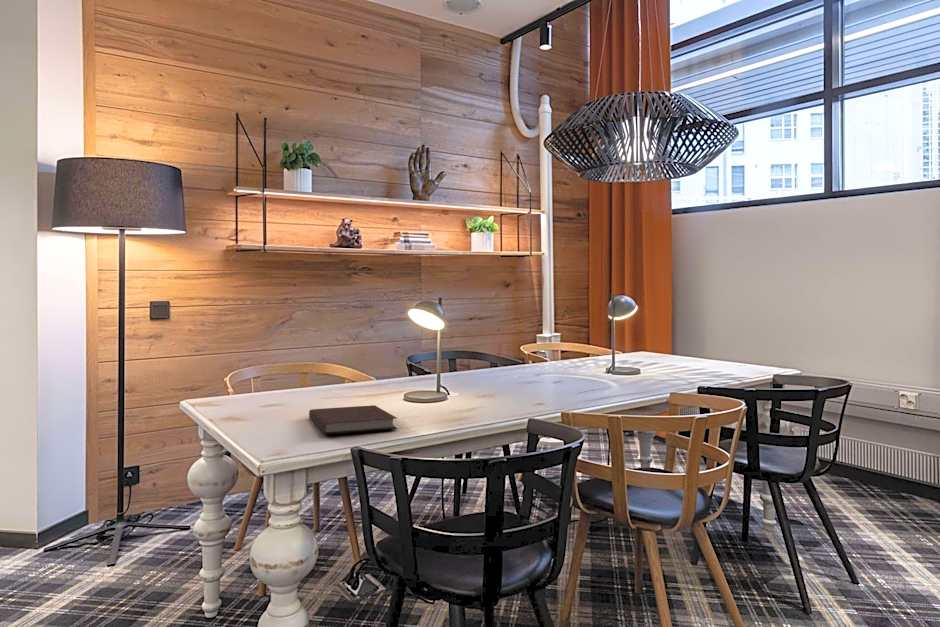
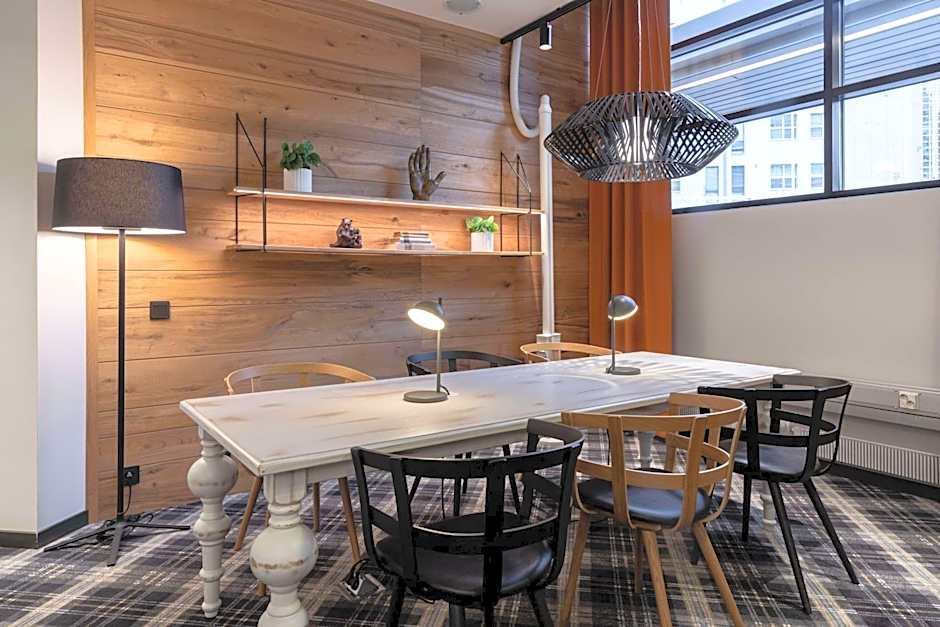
- notebook (351, 418)
